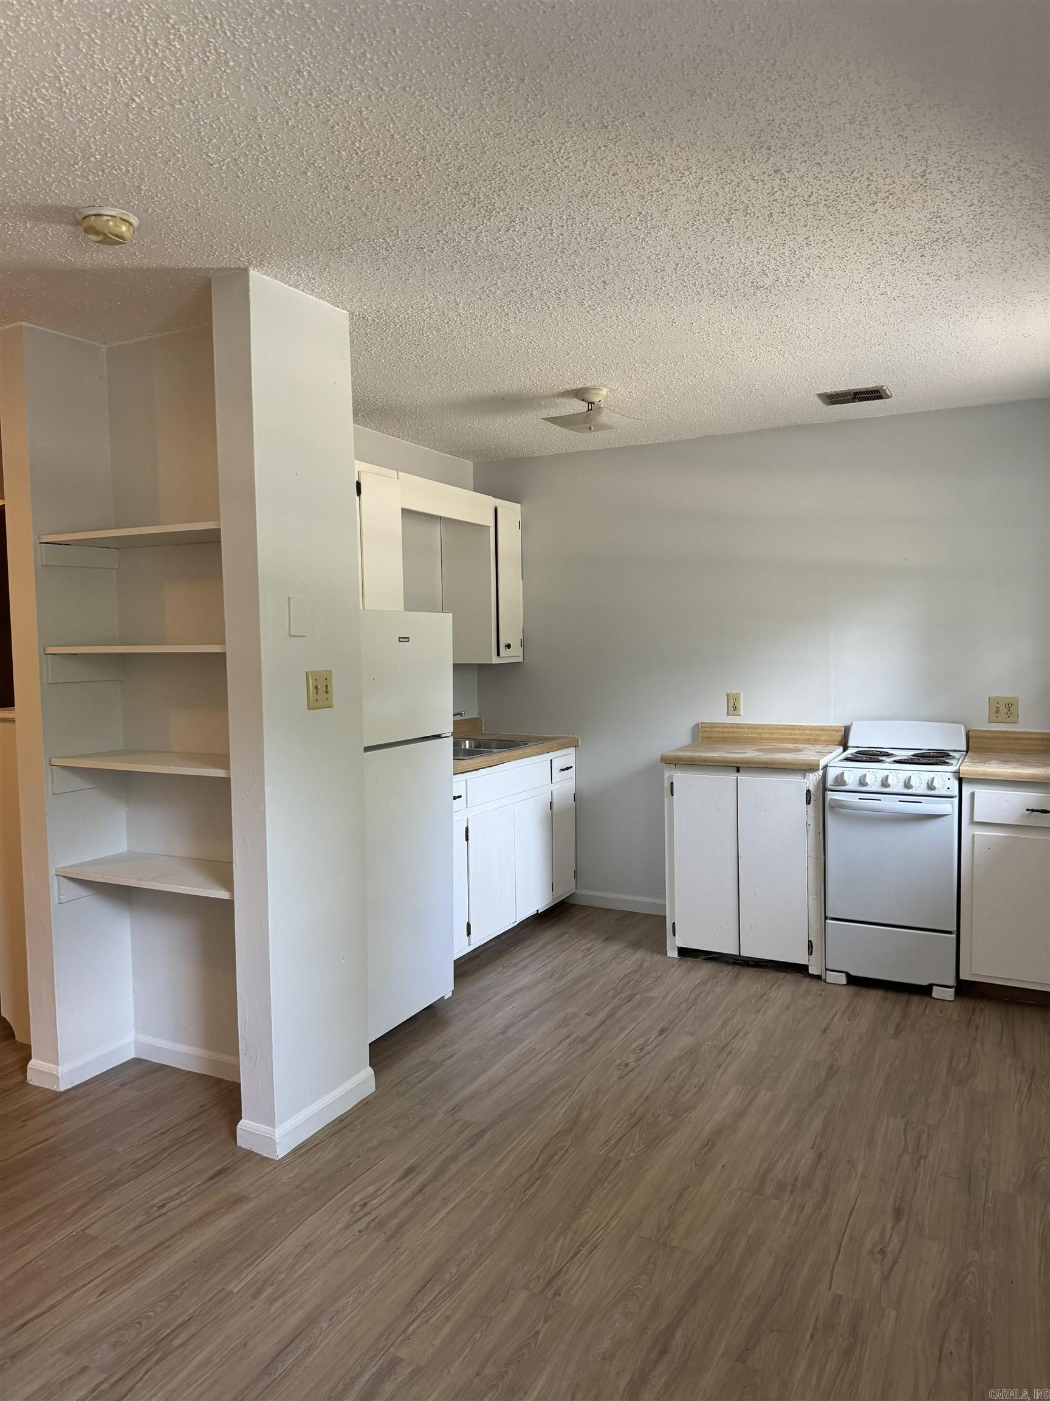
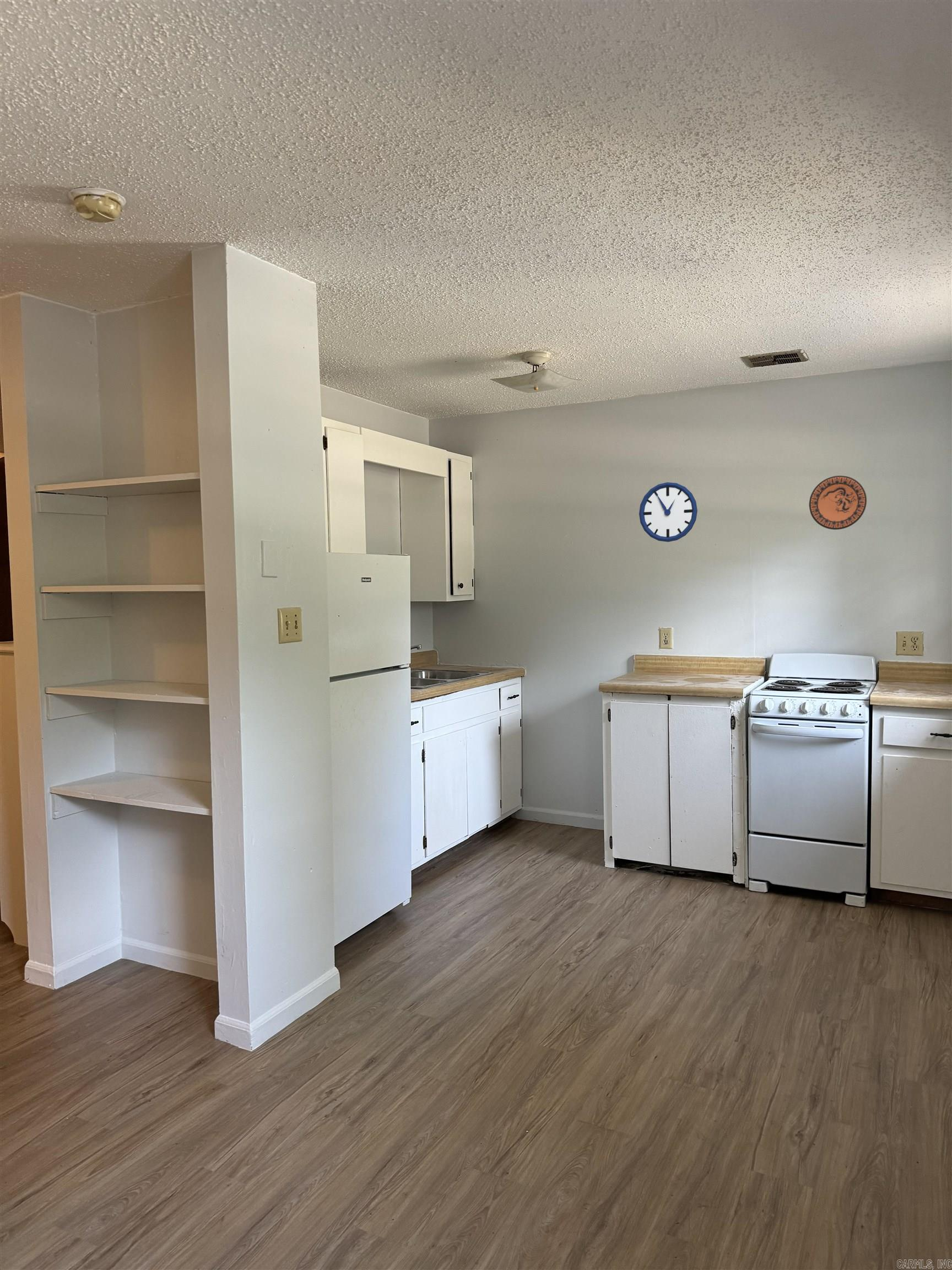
+ wall clock (667, 512)
+ decorative plate (837, 503)
